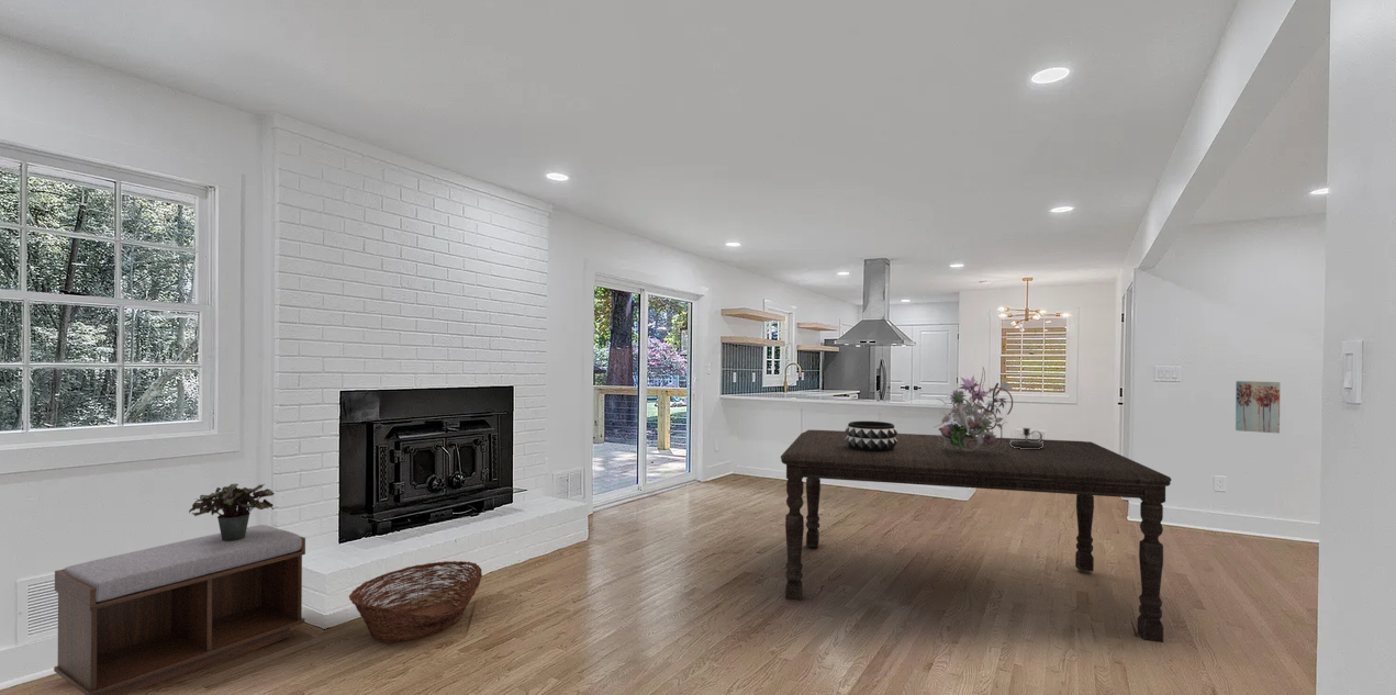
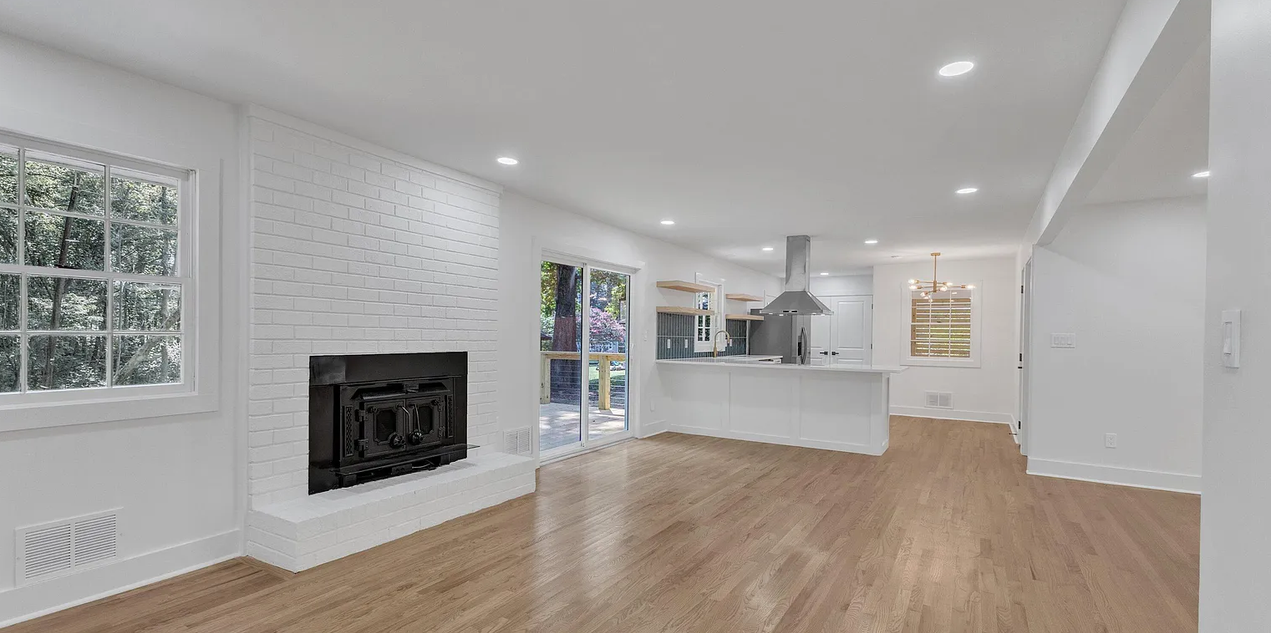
- basket (418, 602)
- potted plant (232, 511)
- bench (190, 602)
- dining table (957, 486)
- wall art (1257, 406)
- decorative bowl (871, 435)
- candlestick (1026, 437)
- bouquet (974, 405)
